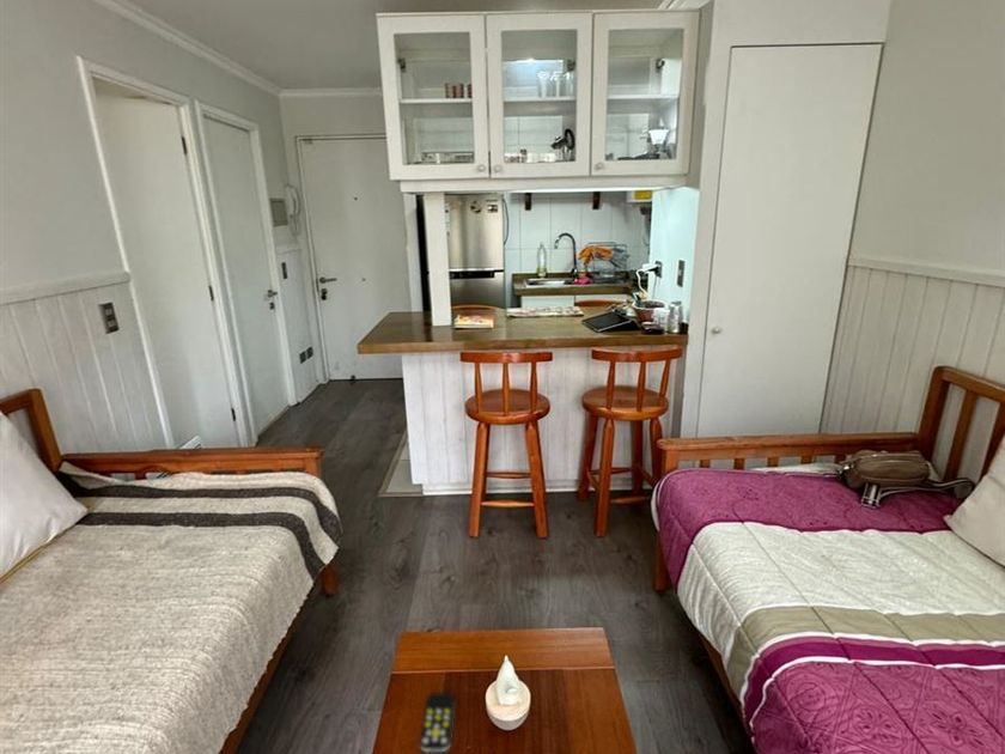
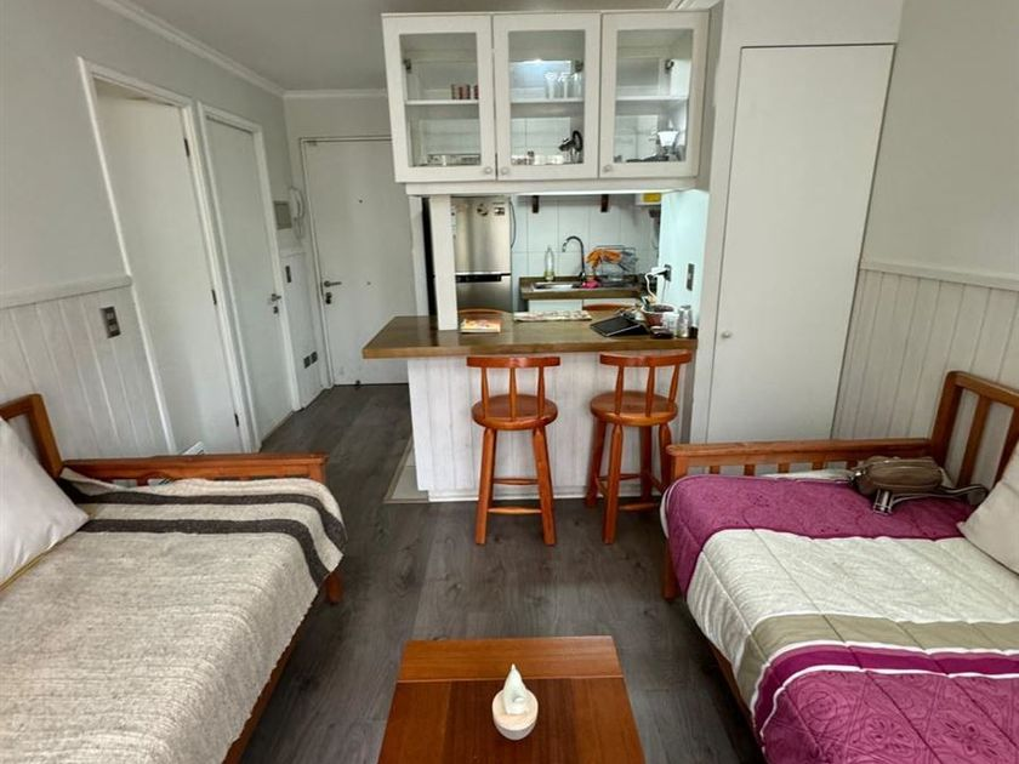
- remote control (438, 720)
